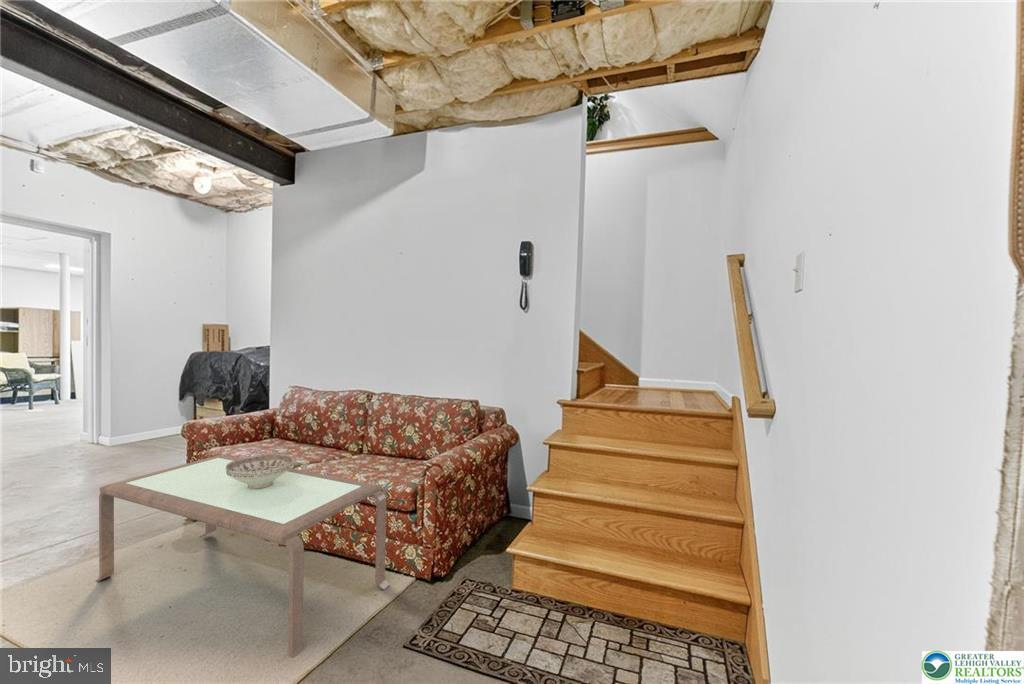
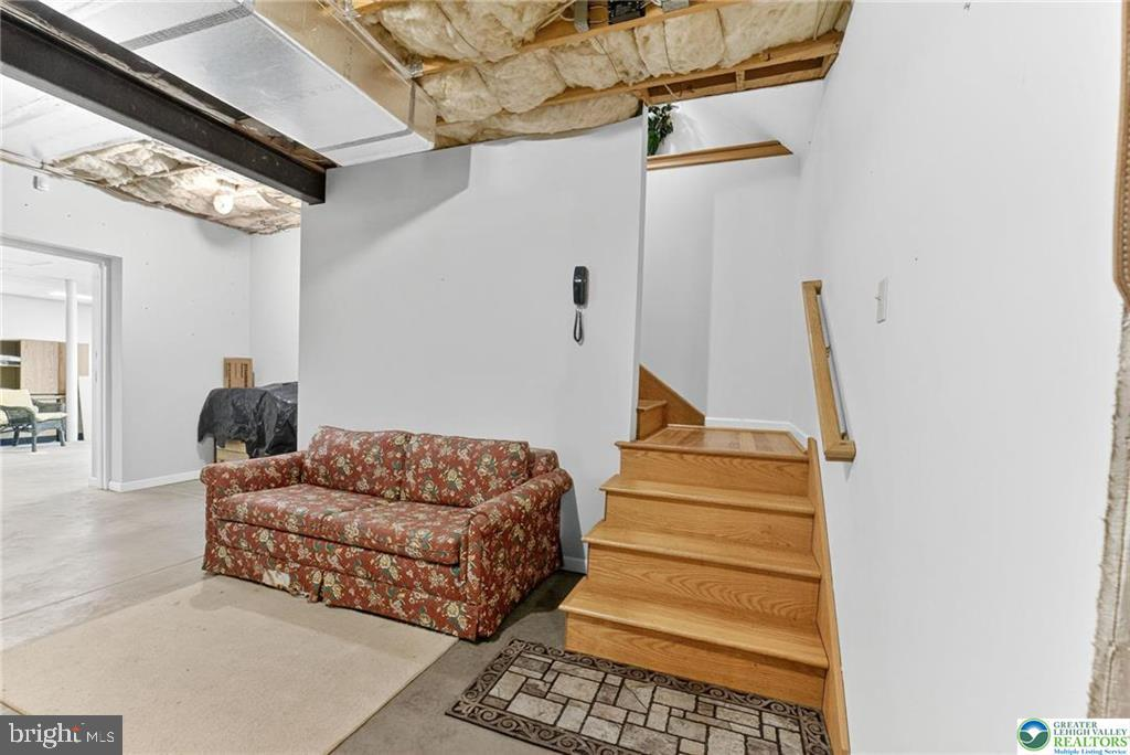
- coffee table (244, 533)
- decorative bowl (260, 473)
